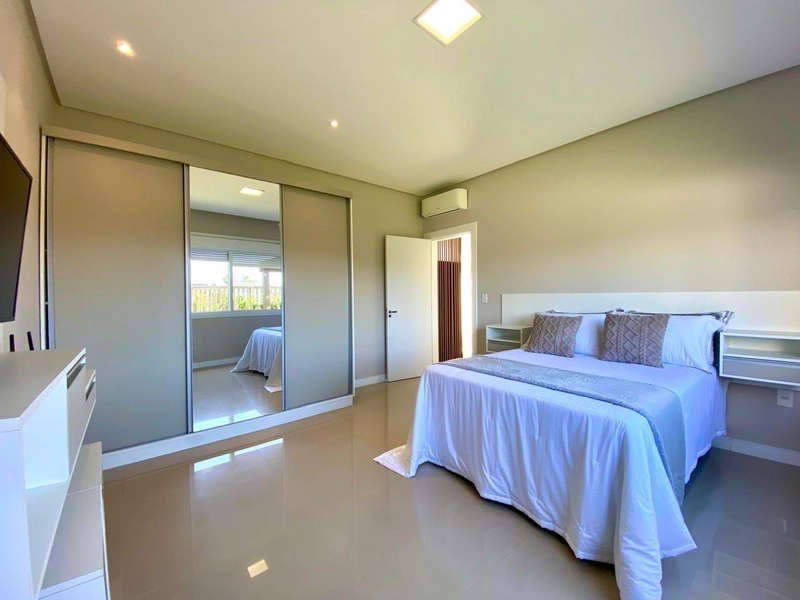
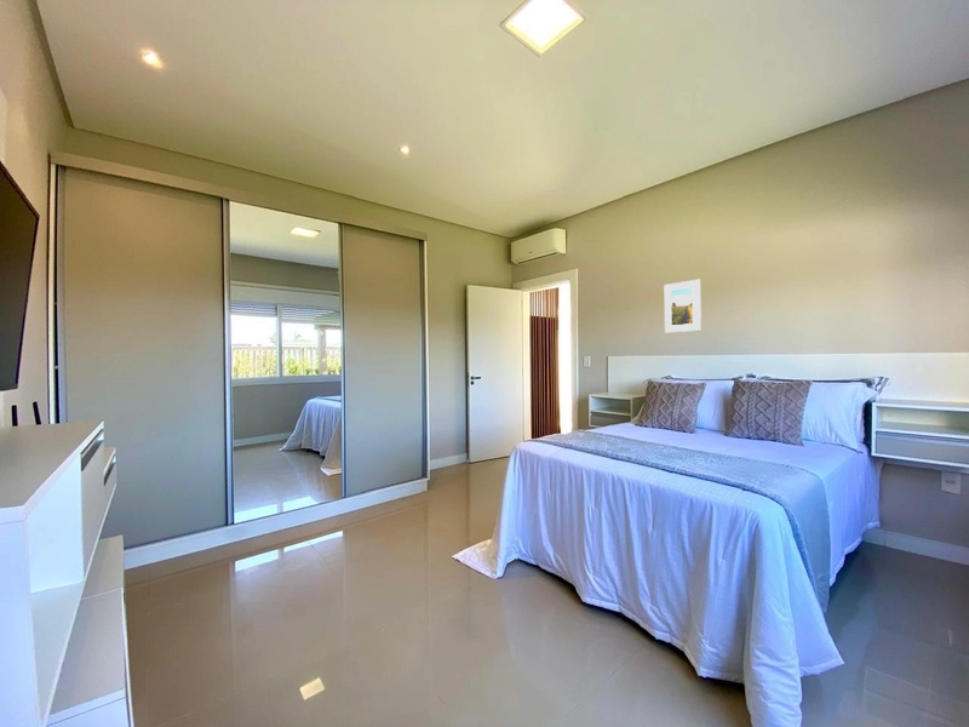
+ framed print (682, 307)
